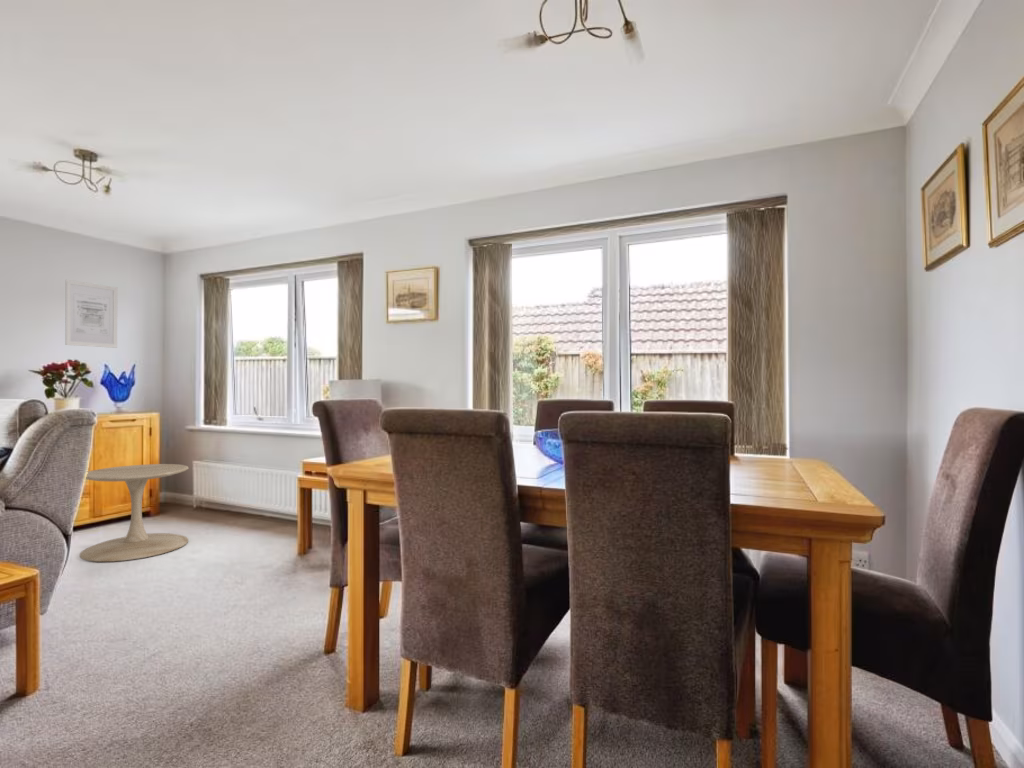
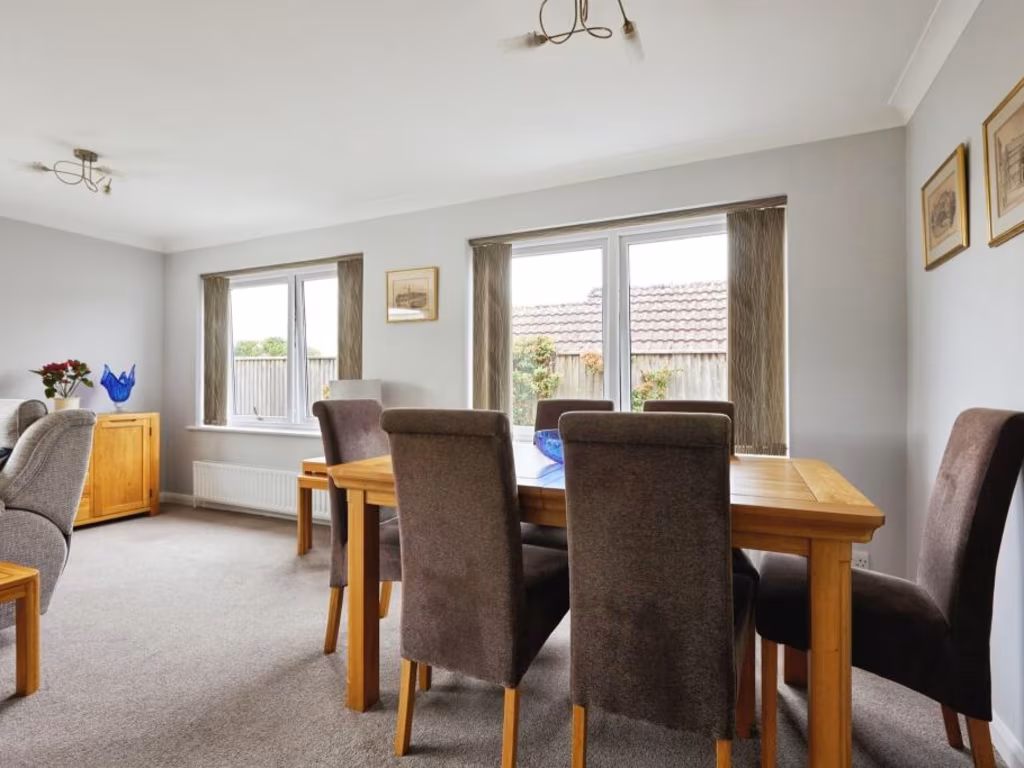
- wall art (92, 315)
- side table (136, 509)
